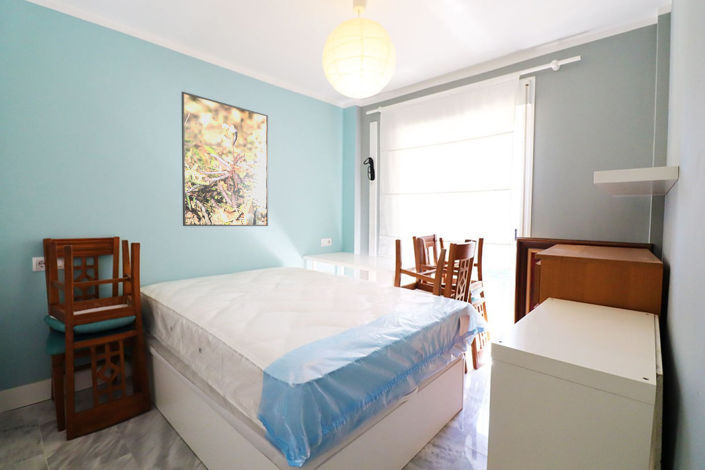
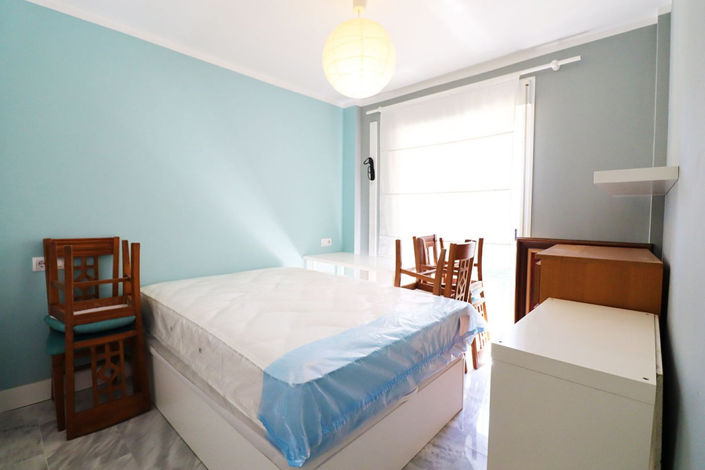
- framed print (229, 165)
